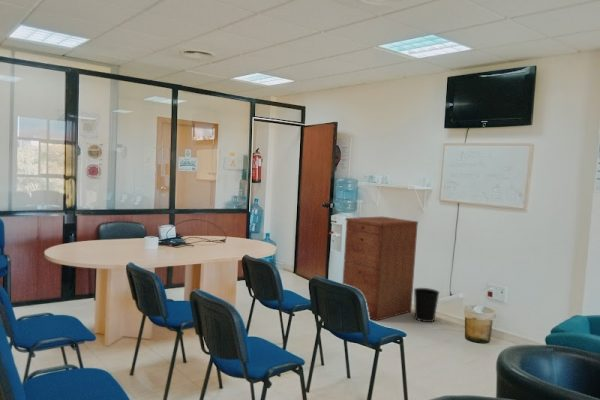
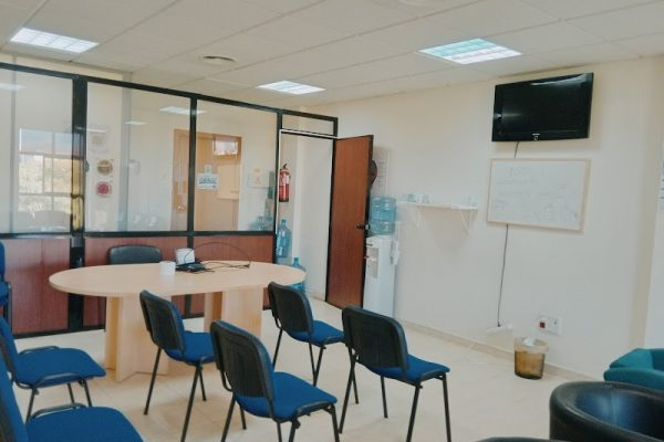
- filing cabinet (379, 265)
- wastebasket (425, 305)
